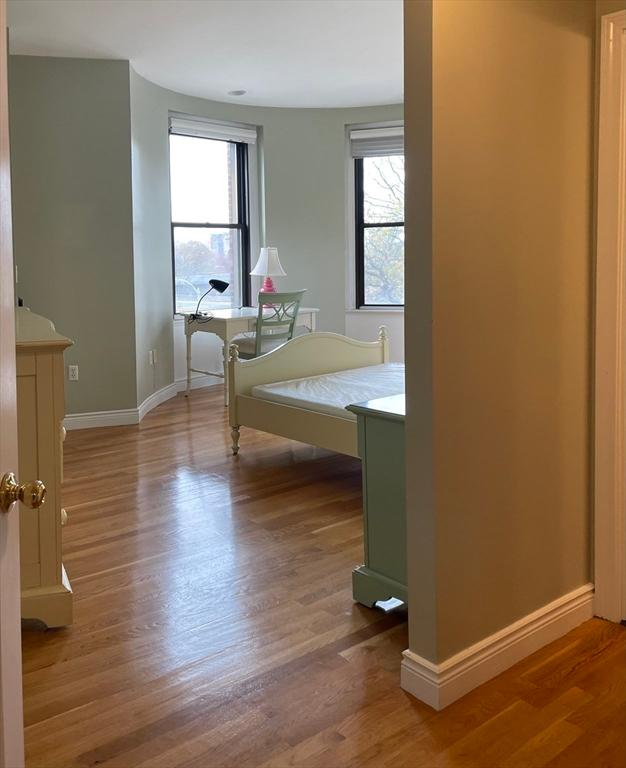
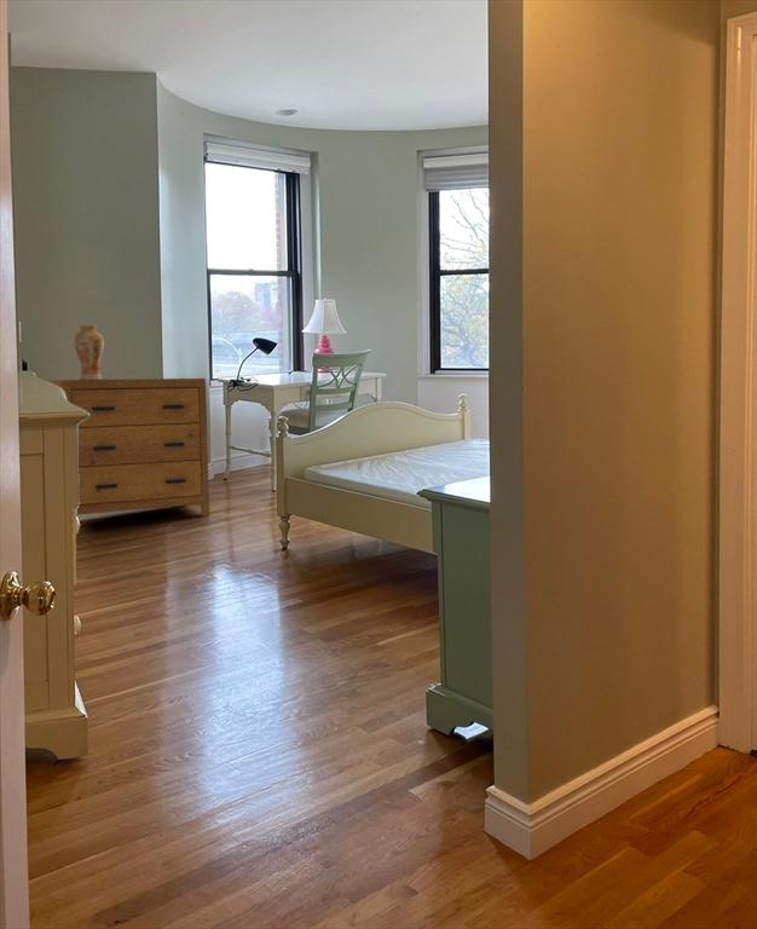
+ dresser (128, 449)
+ vase (89, 352)
